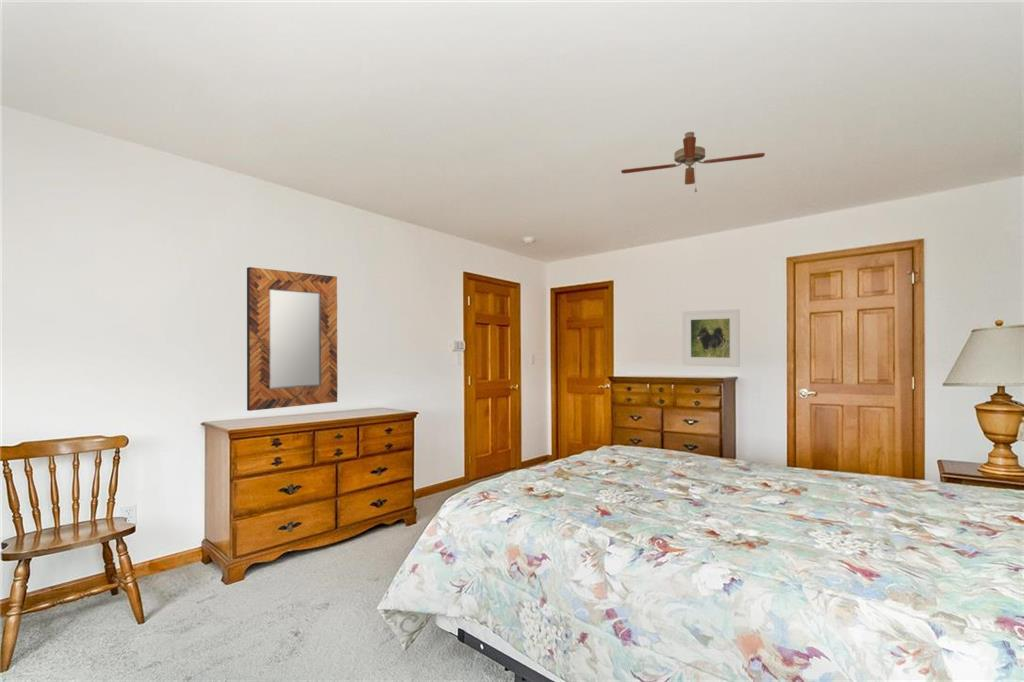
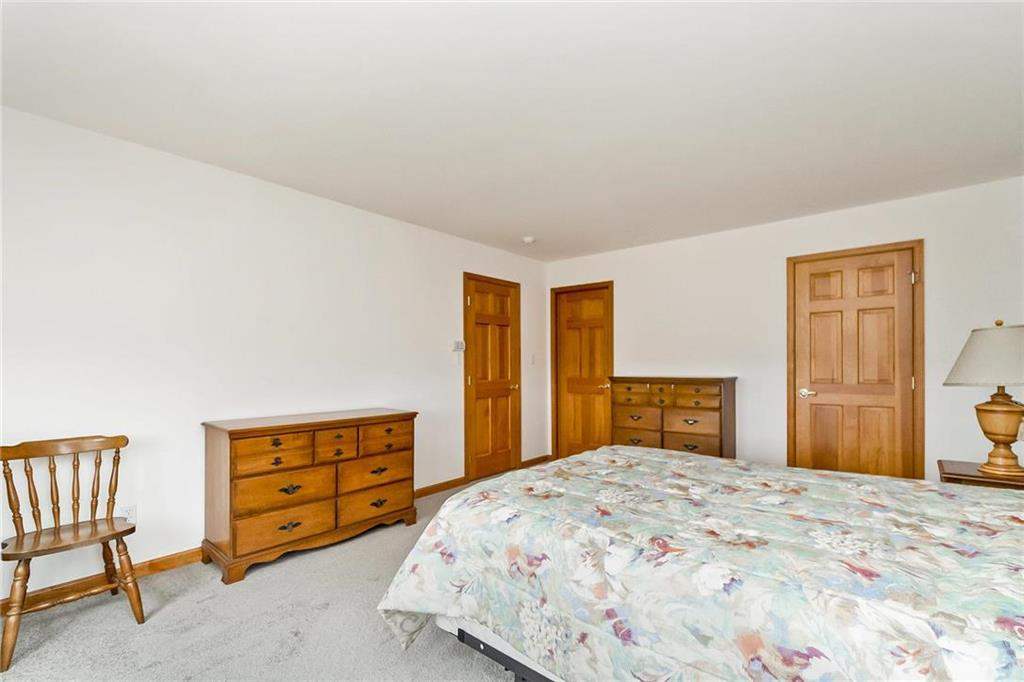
- home mirror (295, 339)
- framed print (710, 338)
- ceiling fan (689, 163)
